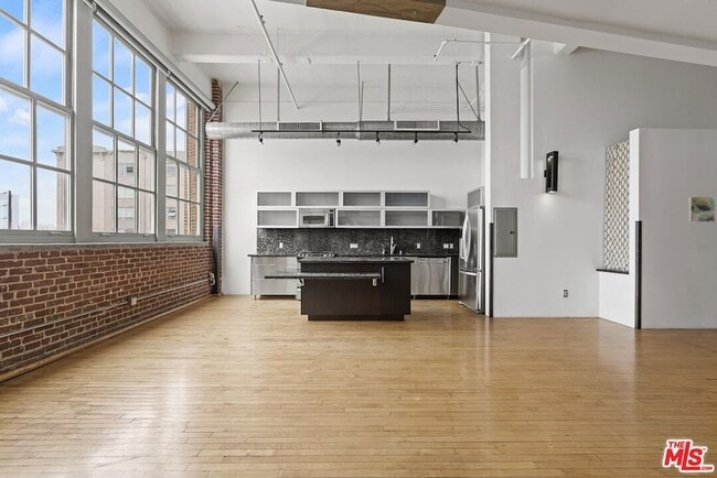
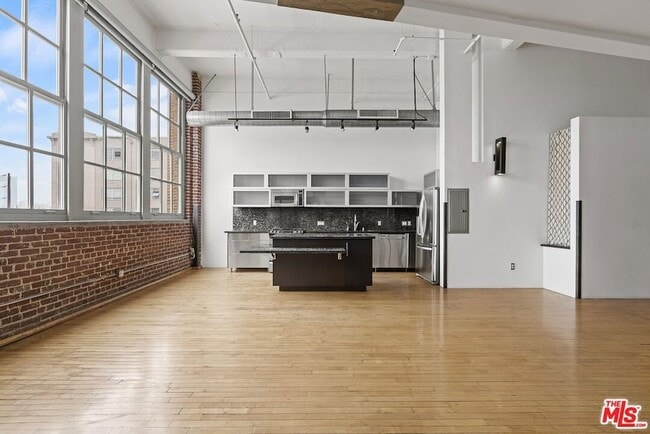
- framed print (702, 209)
